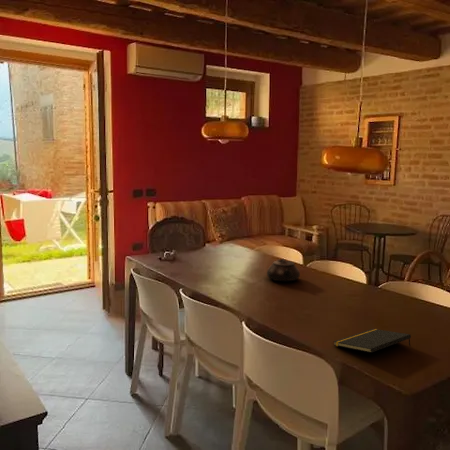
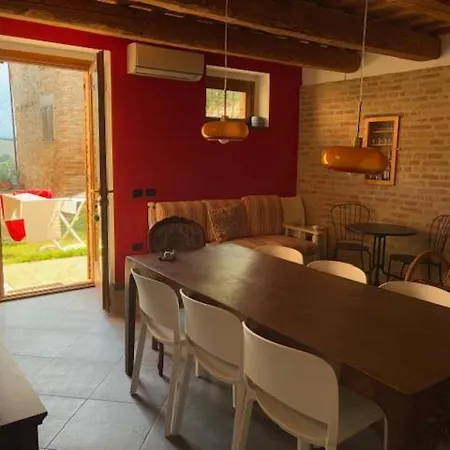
- teapot (283, 268)
- notepad (372, 339)
